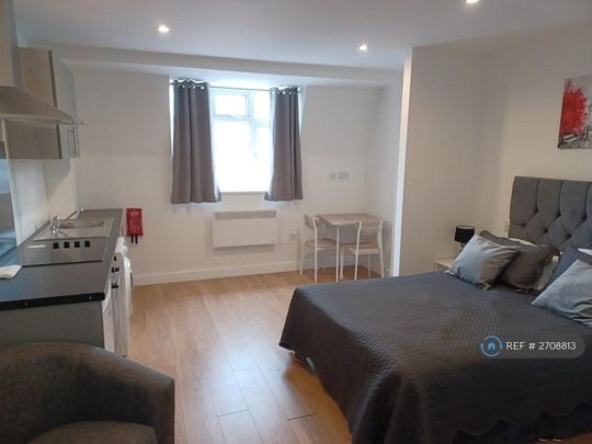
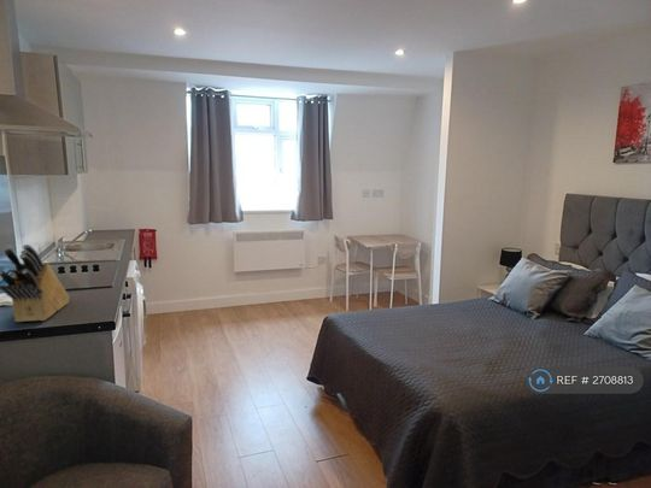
+ knife block (35, 278)
